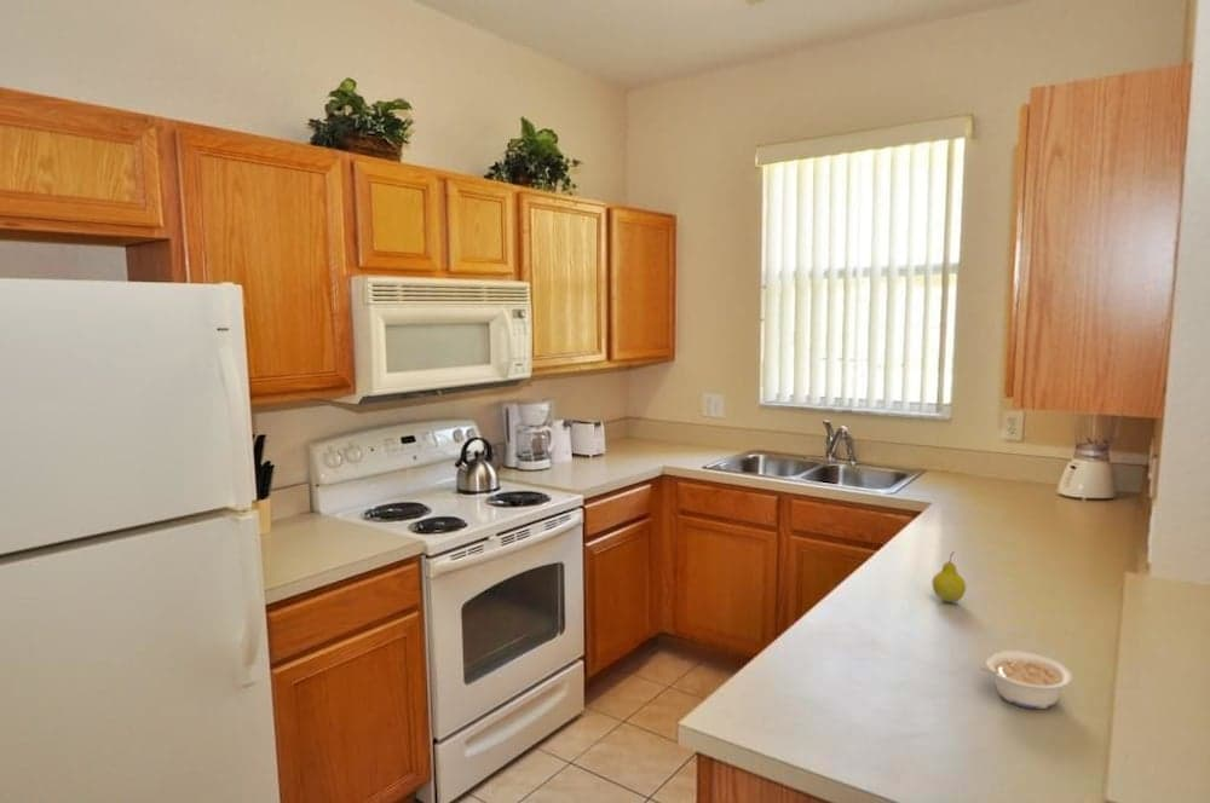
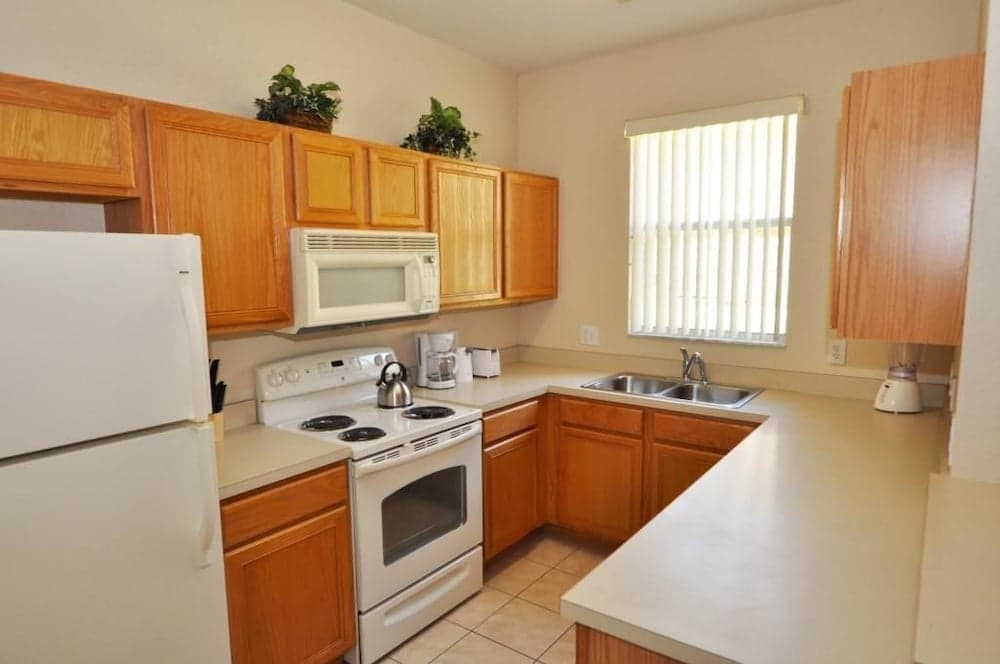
- legume (1026, 680)
- fruit (949, 574)
